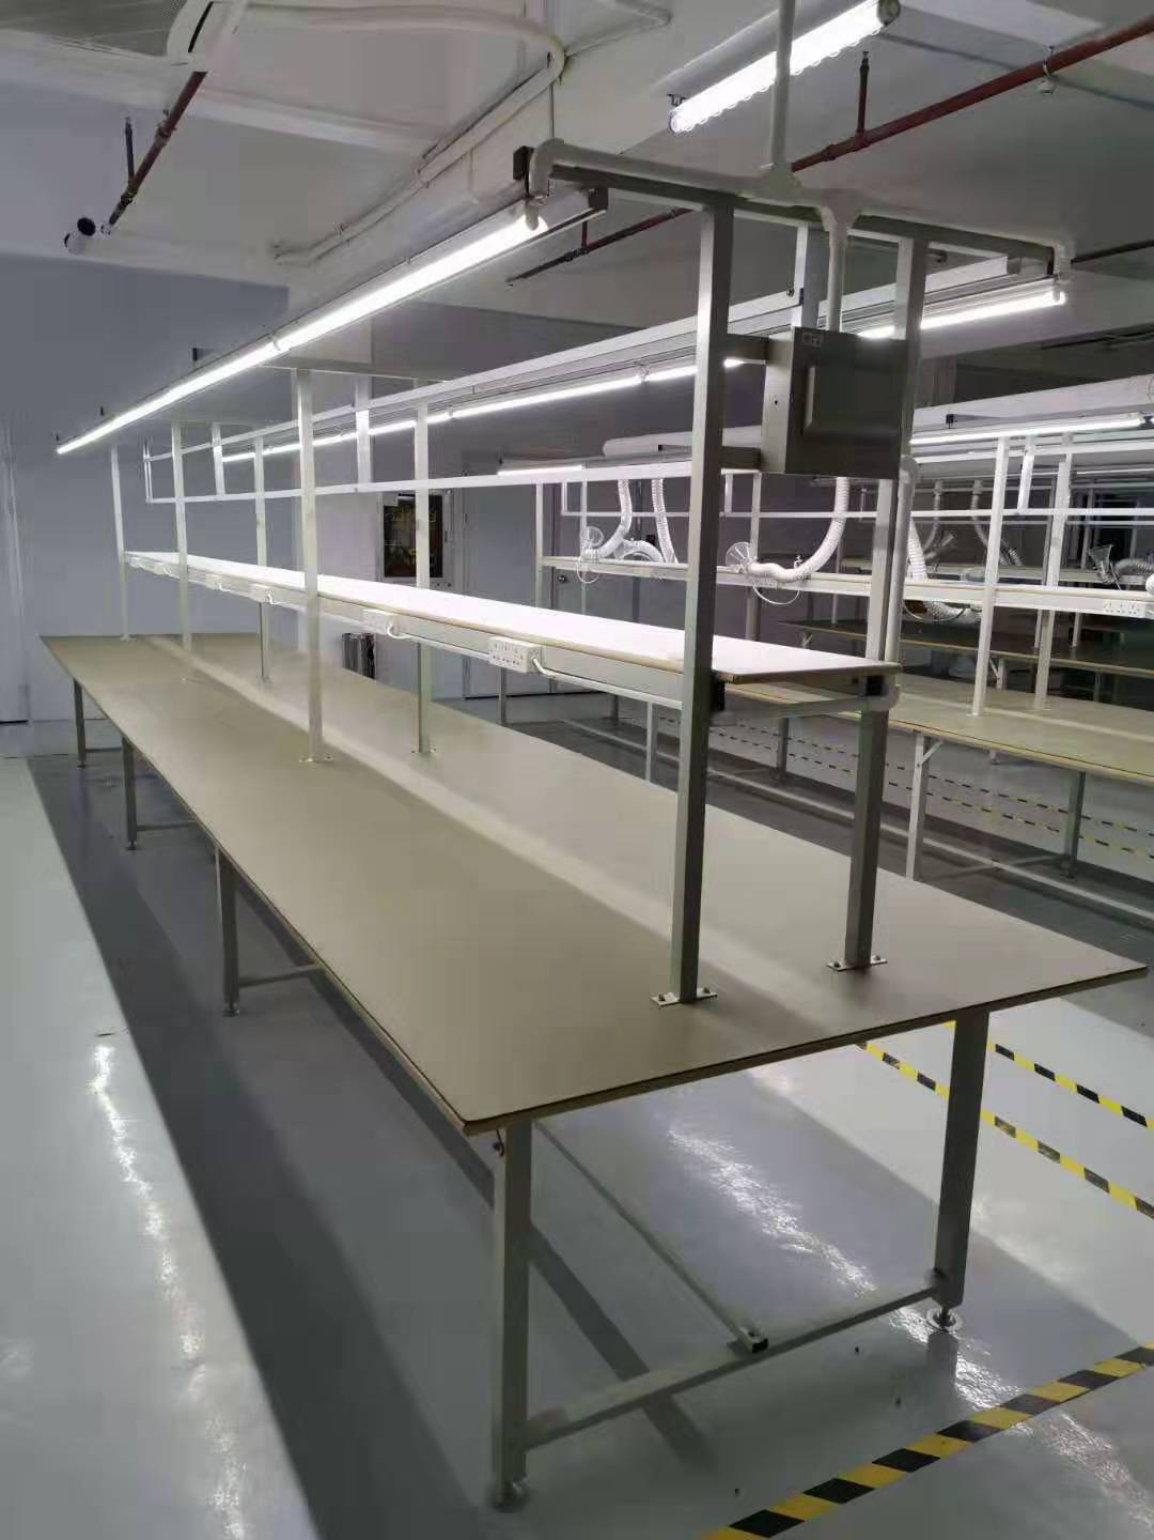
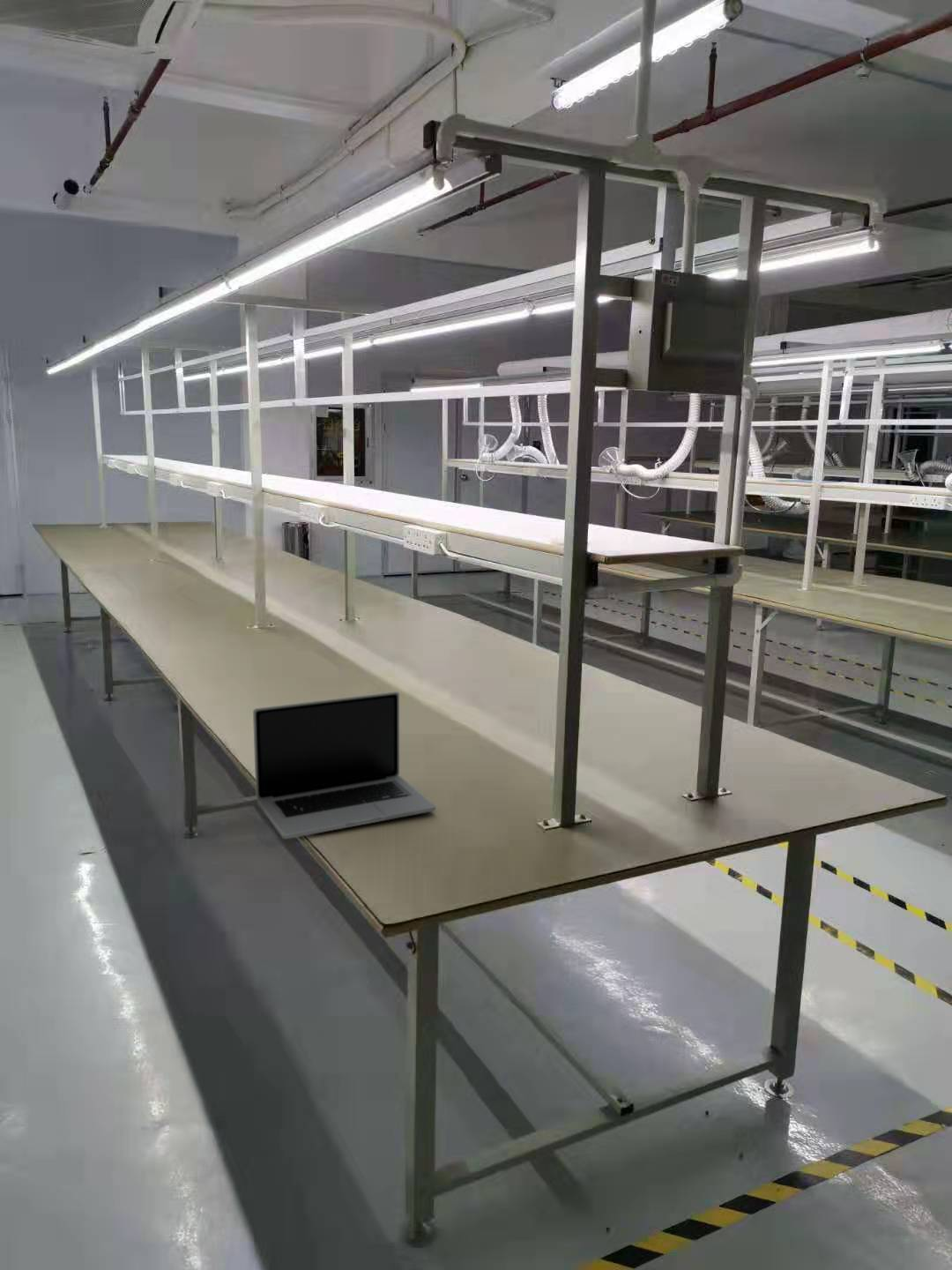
+ laptop (345, 760)
